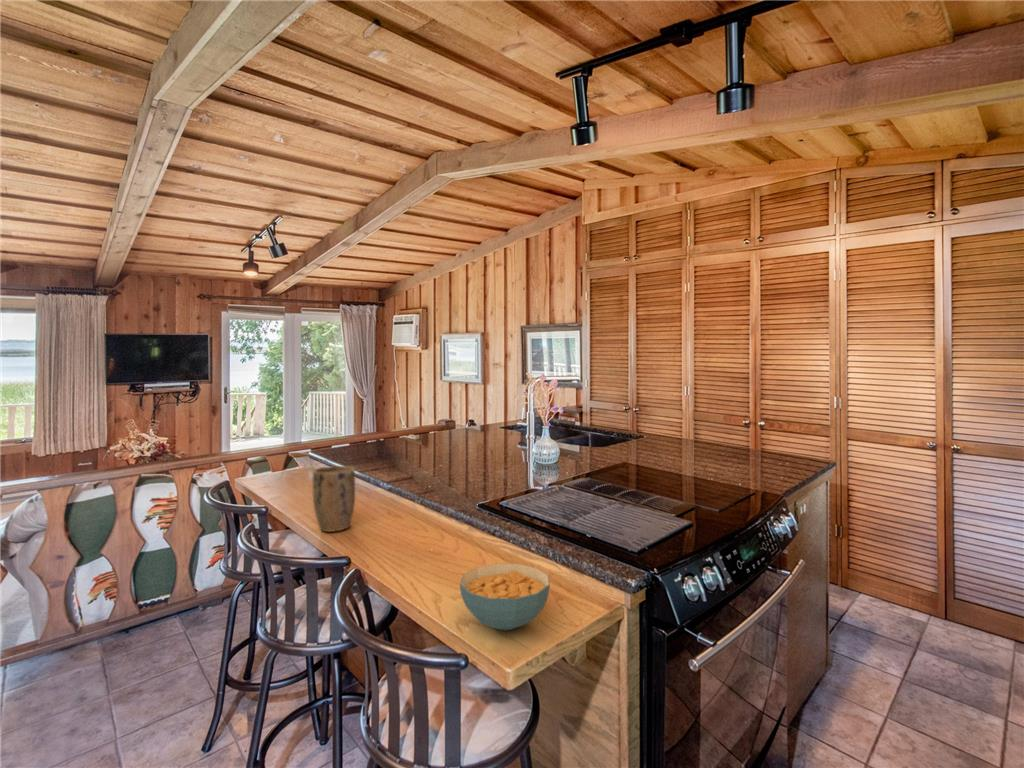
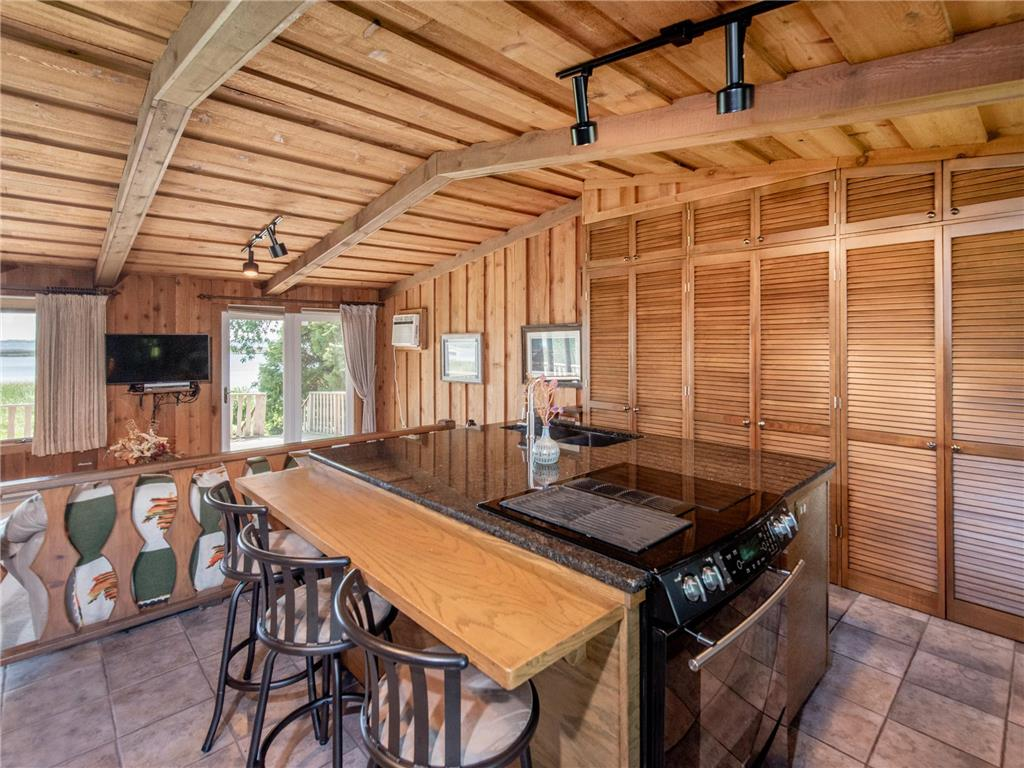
- plant pot (334, 498)
- cereal bowl (505, 601)
